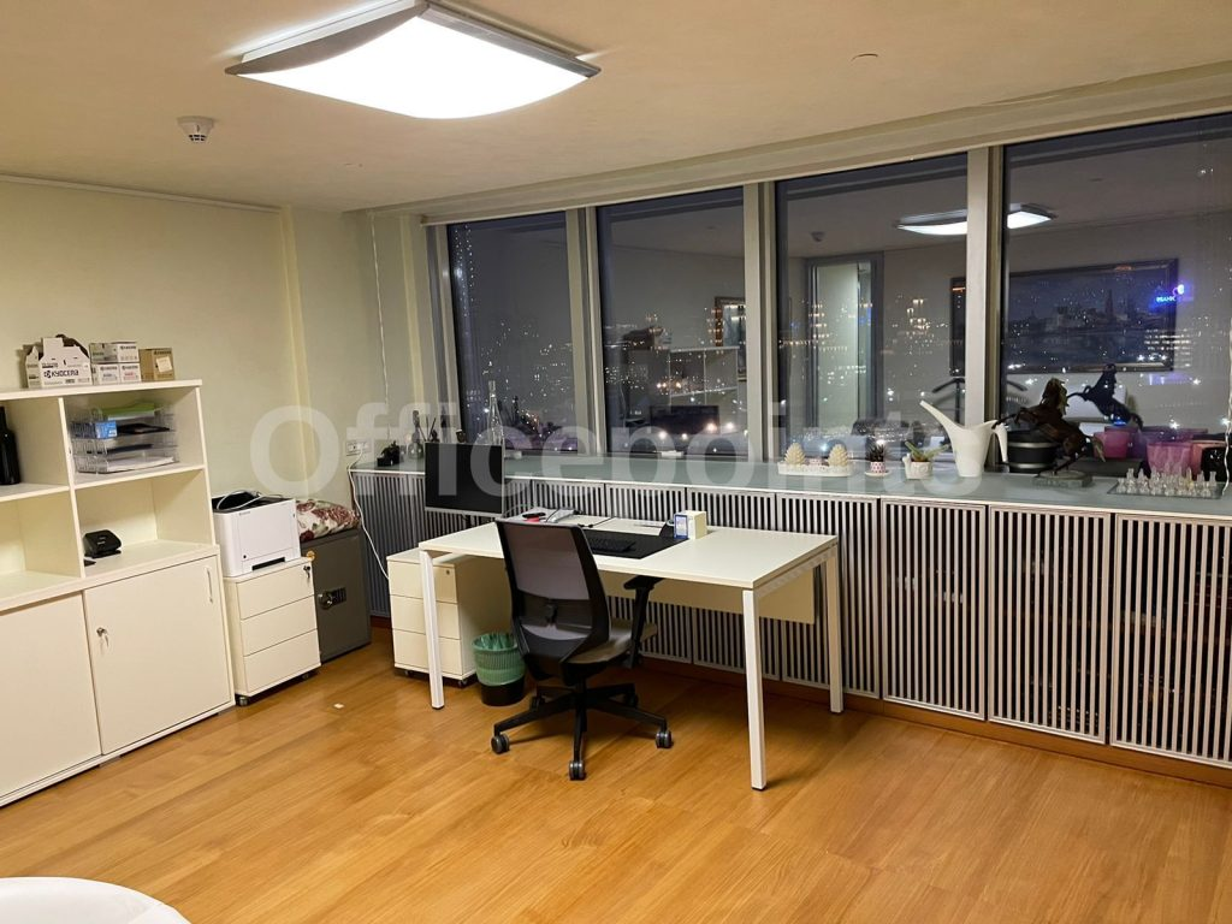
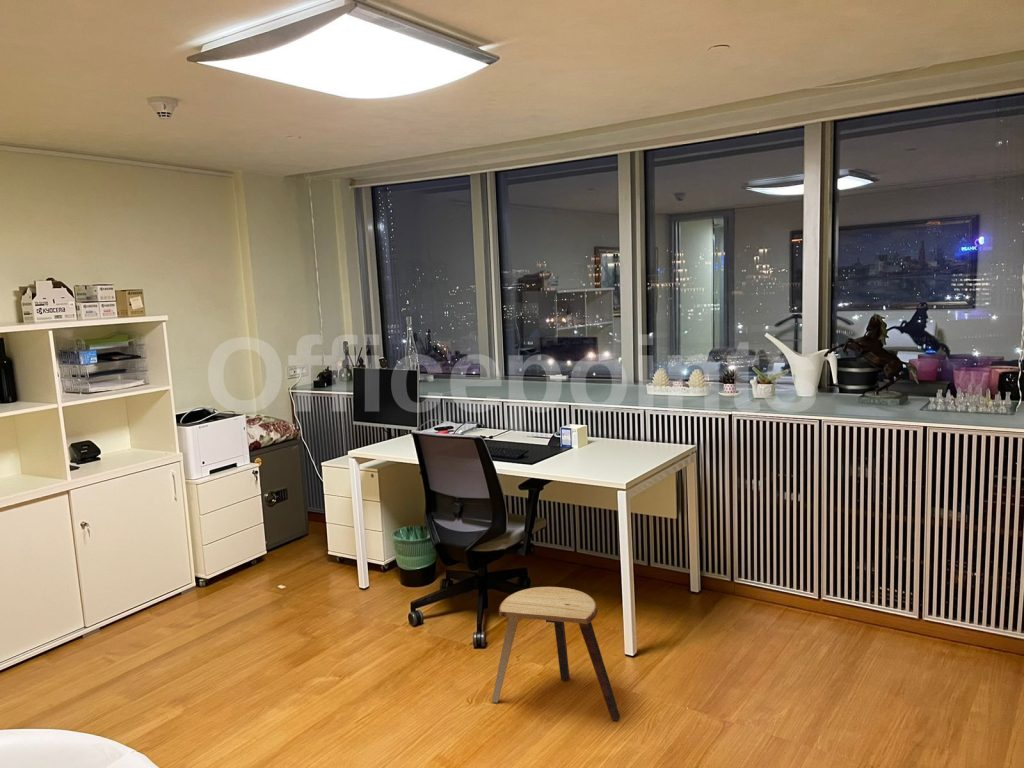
+ stool (558, 651)
